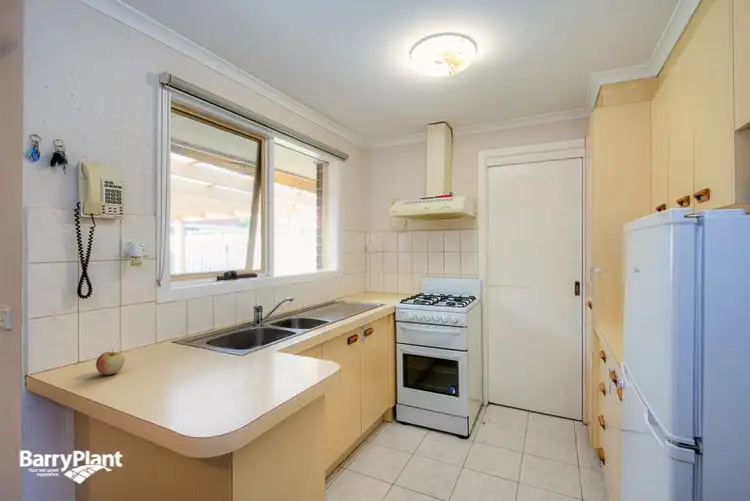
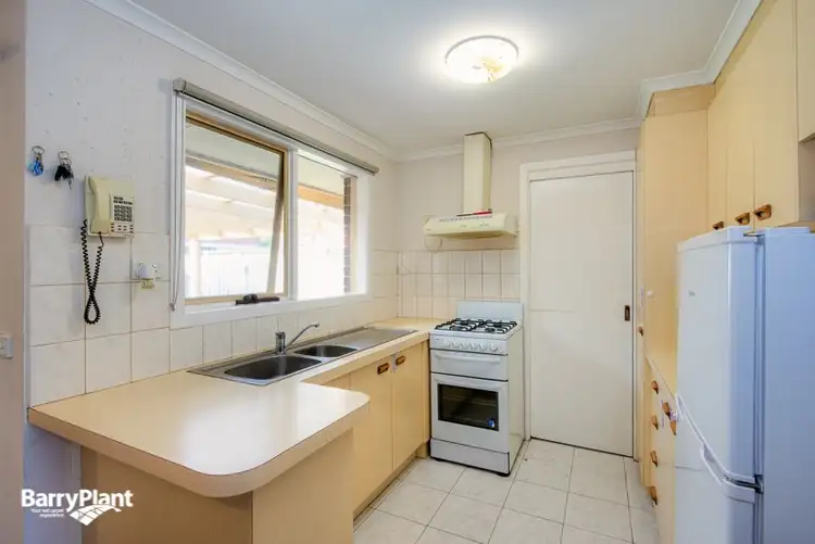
- apple (110, 361)
